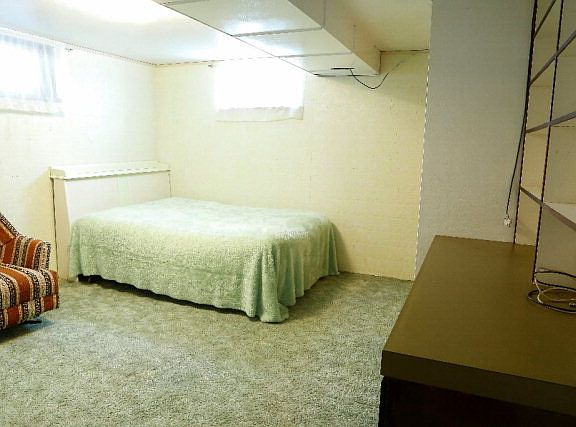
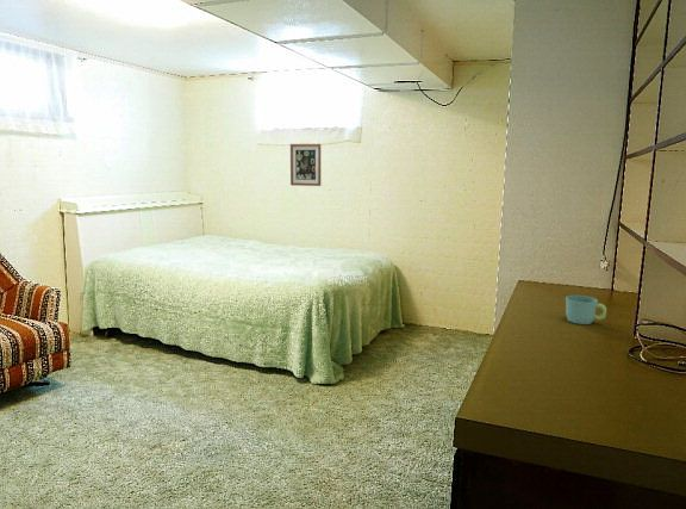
+ mug (585, 310)
+ wall art (305, 165)
